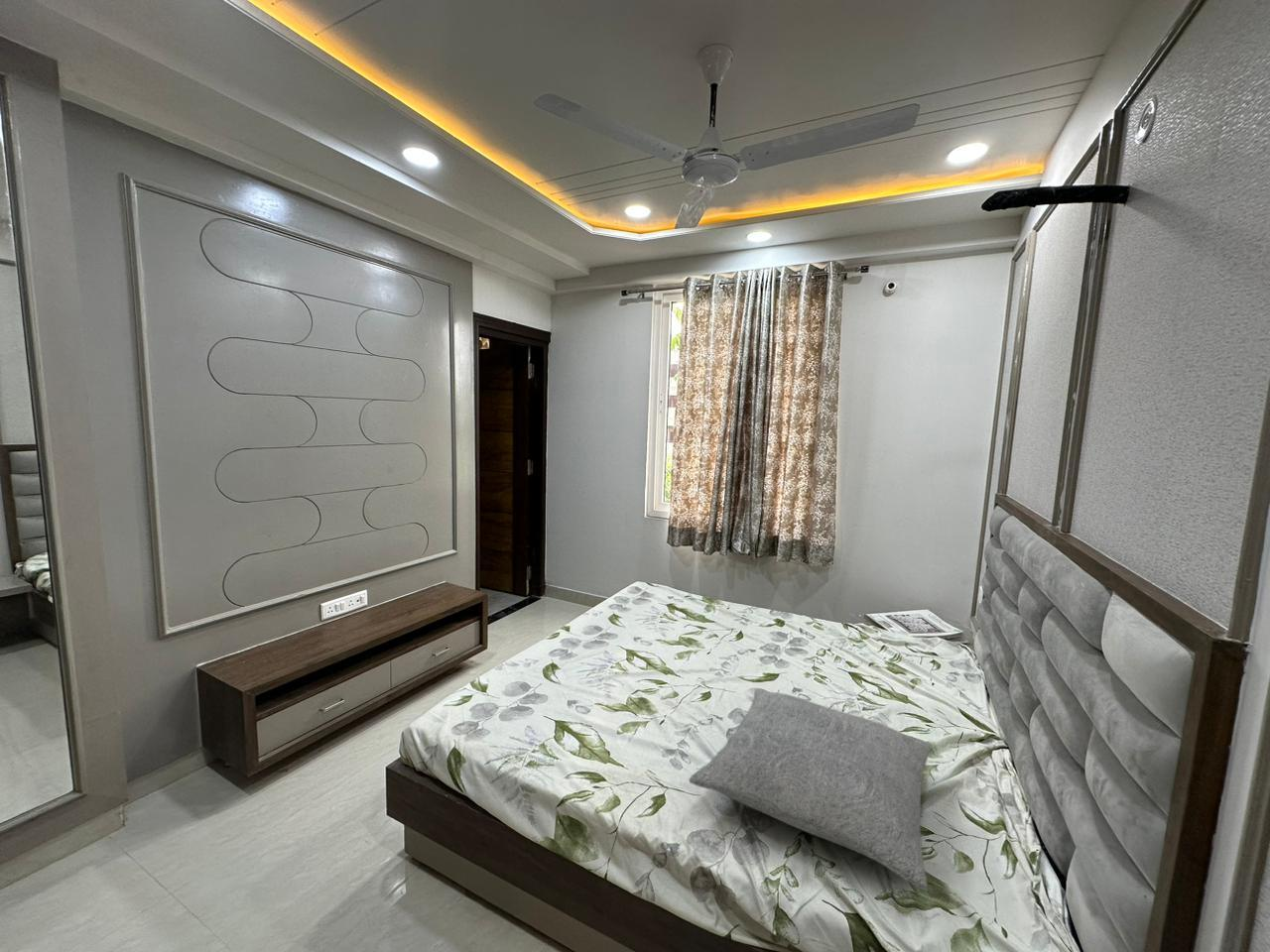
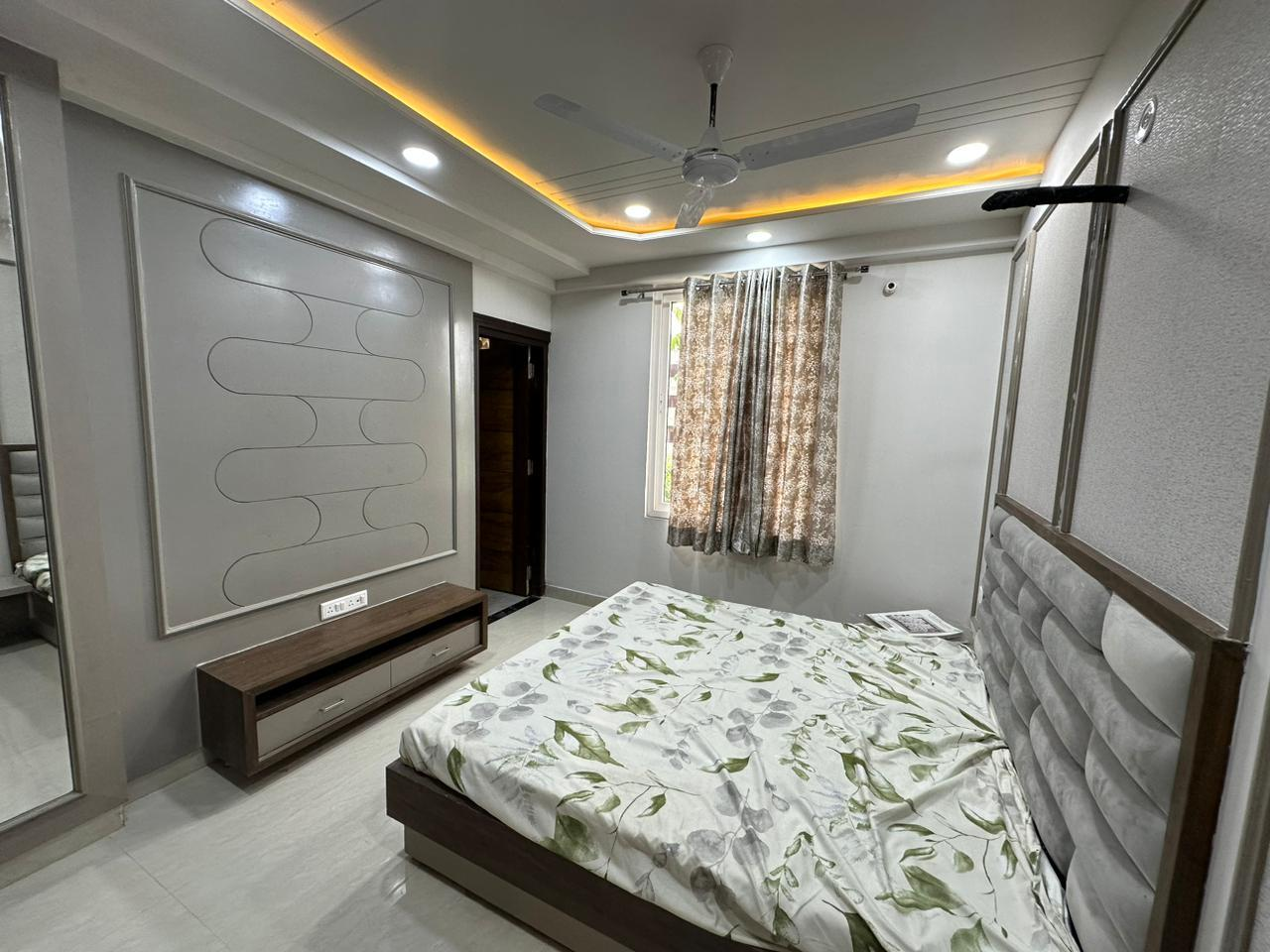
- pillow (819, 762)
